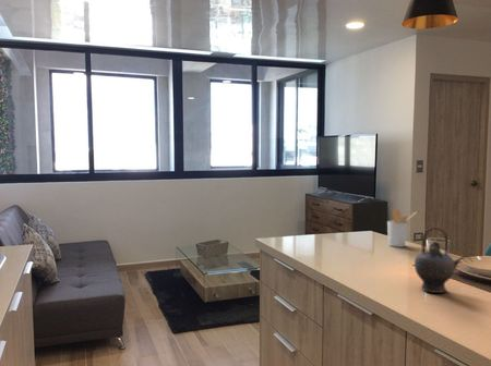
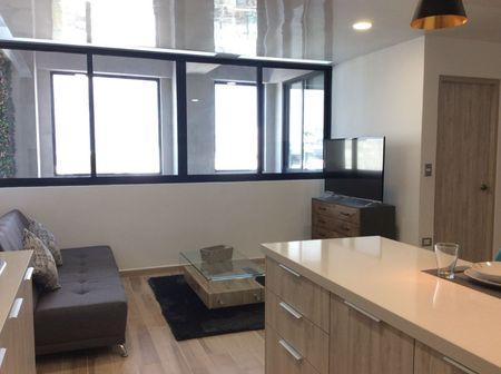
- teapot (439, 259)
- utensil holder (402, 228)
